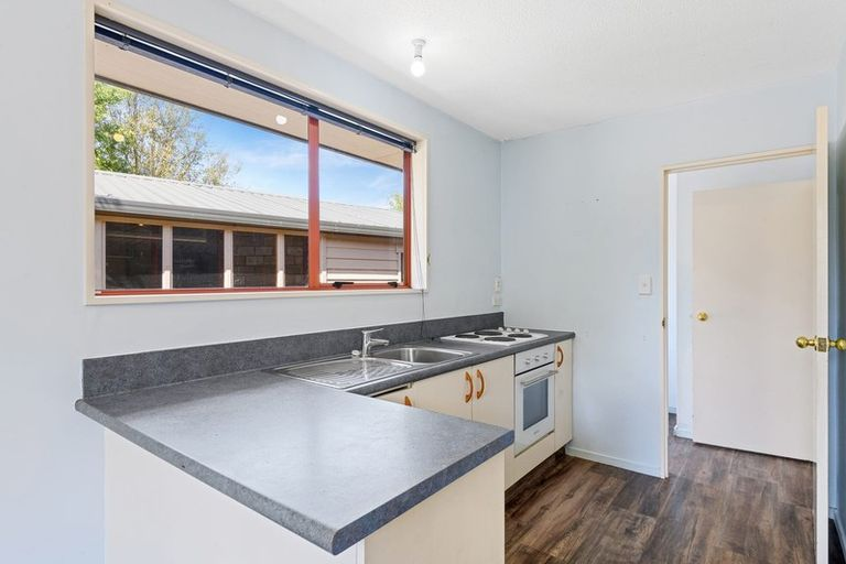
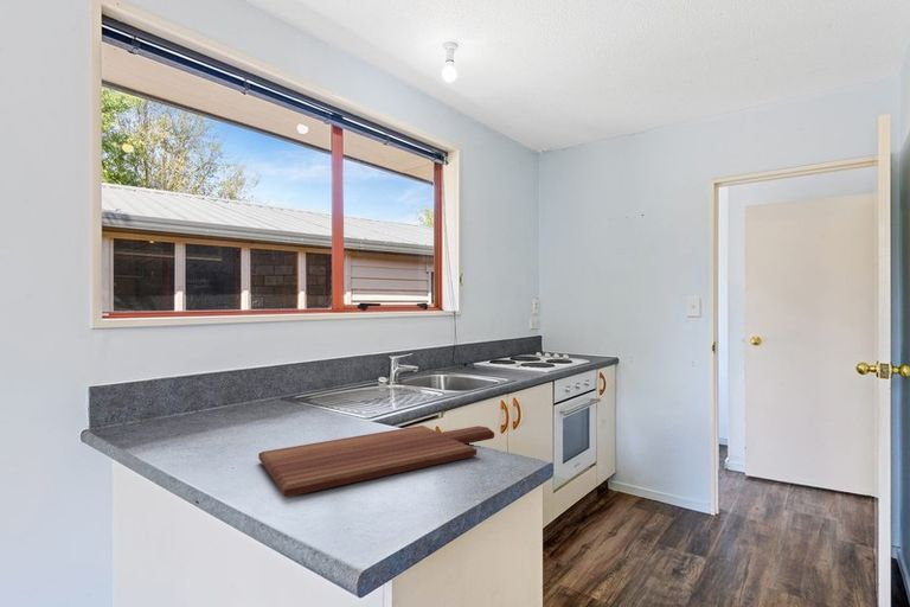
+ cutting board (374, 452)
